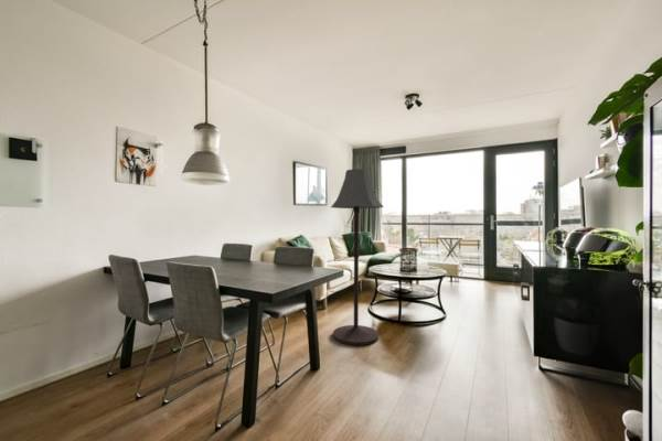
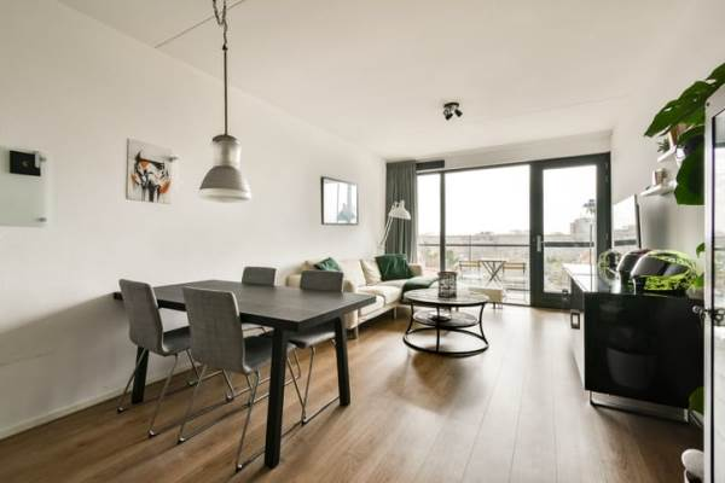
- floor lamp (355, 252)
